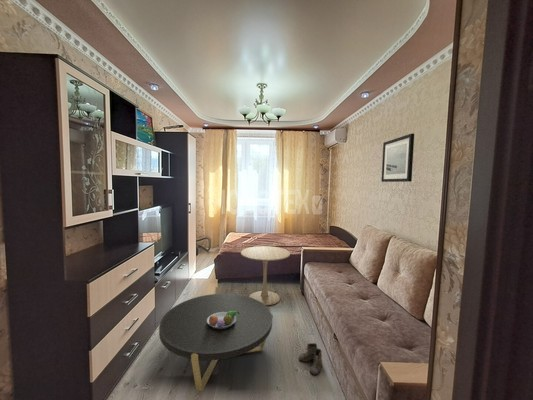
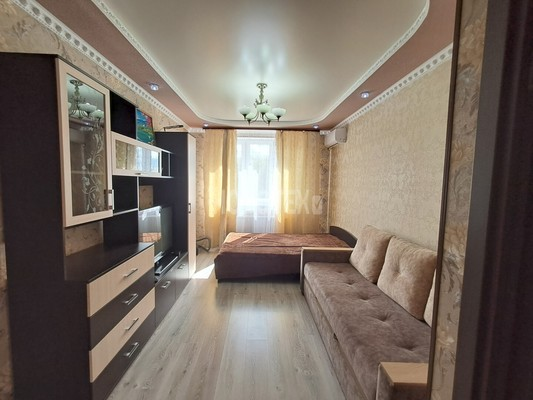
- fruit bowl (223, 316)
- wall art (396, 160)
- coffee table (217, 336)
- side table (265, 275)
- boots (311, 355)
